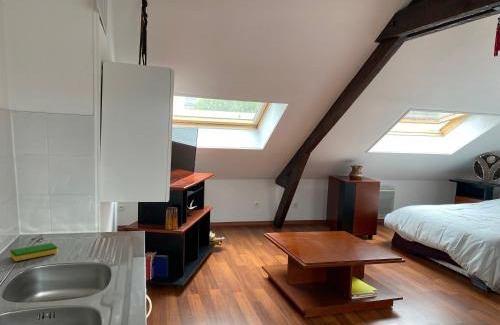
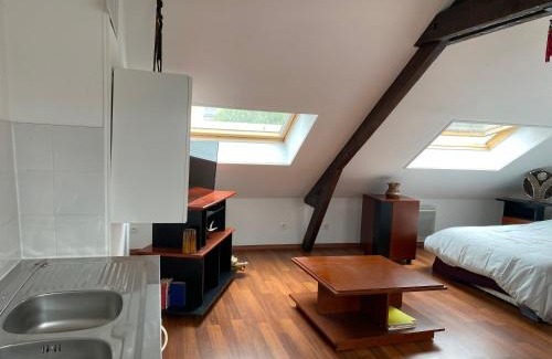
- dish sponge (34, 251)
